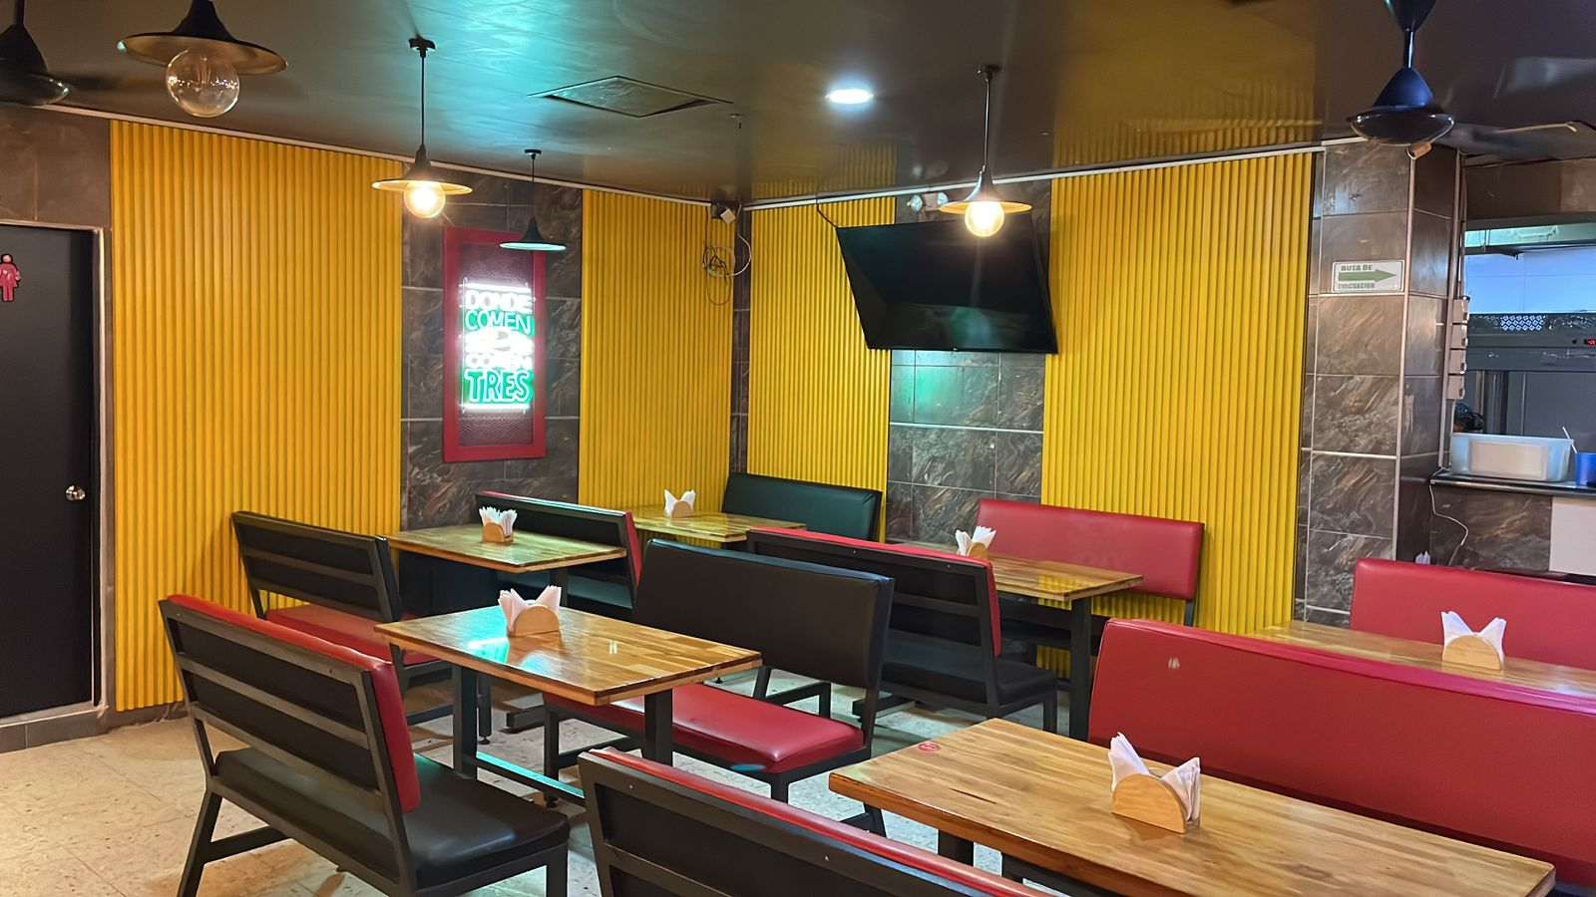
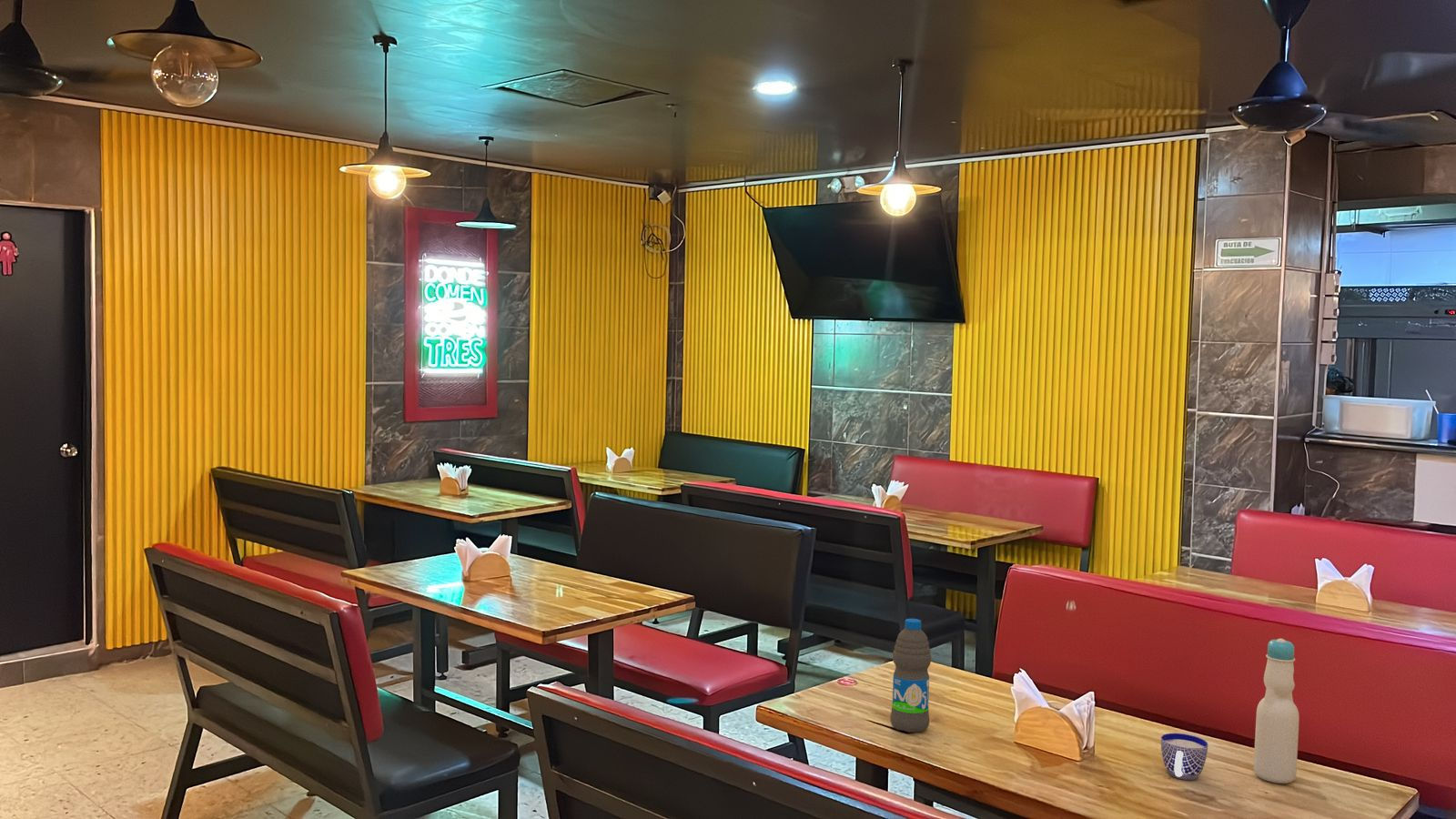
+ bottle (1278, 708)
+ cup (1182, 759)
+ water bottle (911, 673)
